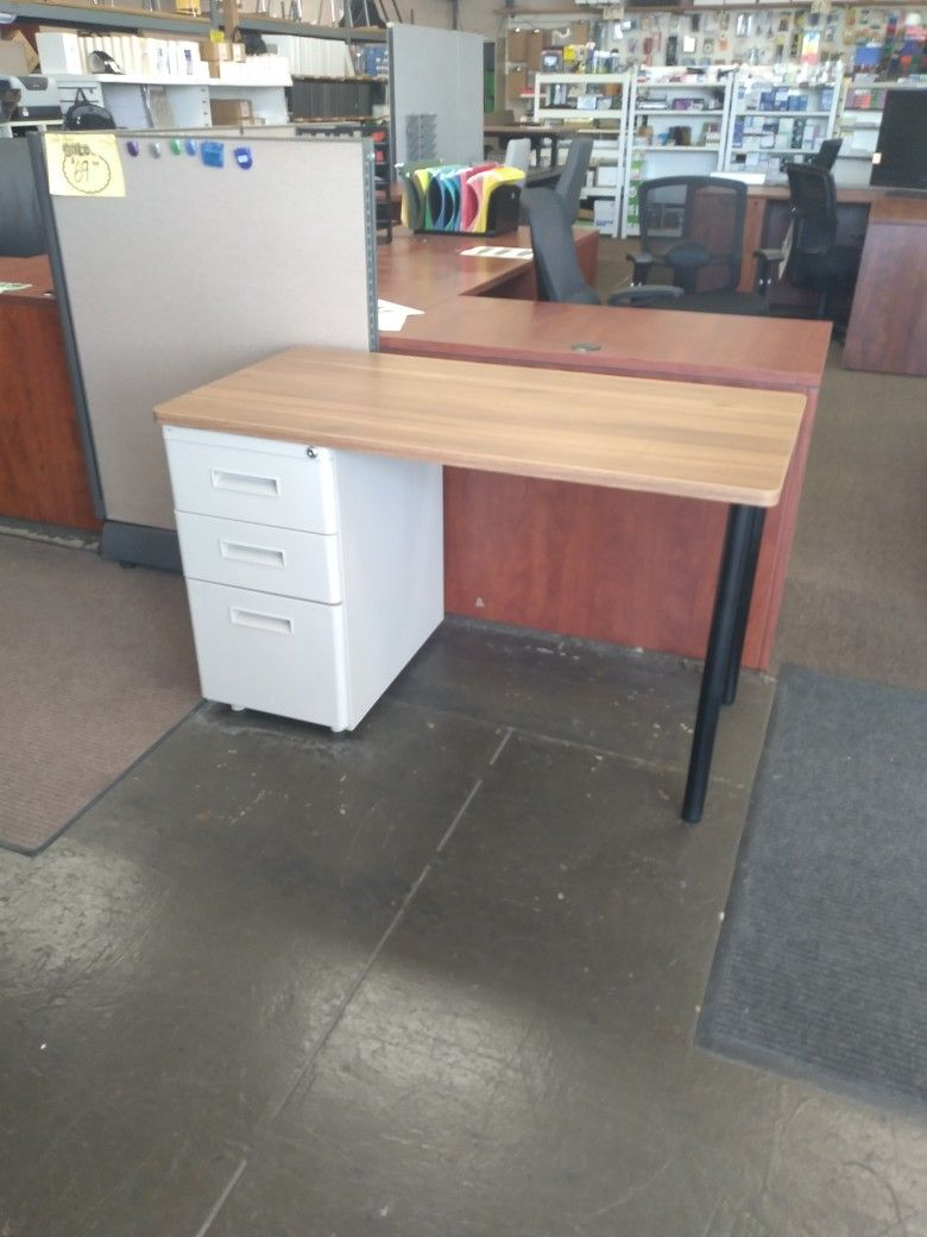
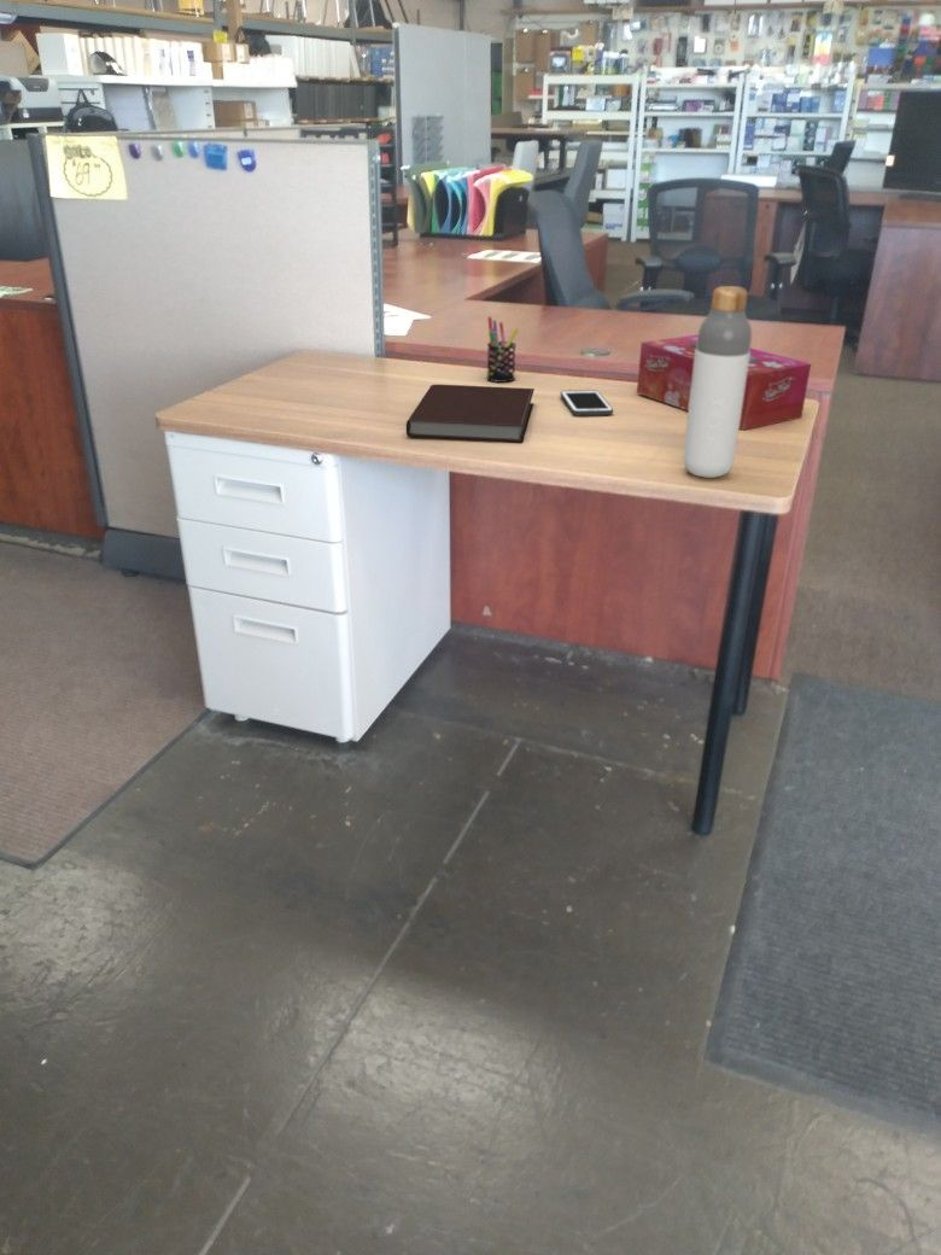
+ pen holder (498, 349)
+ cell phone (585, 402)
+ notebook (473, 411)
+ tissue box (744, 385)
+ bottle (718, 384)
